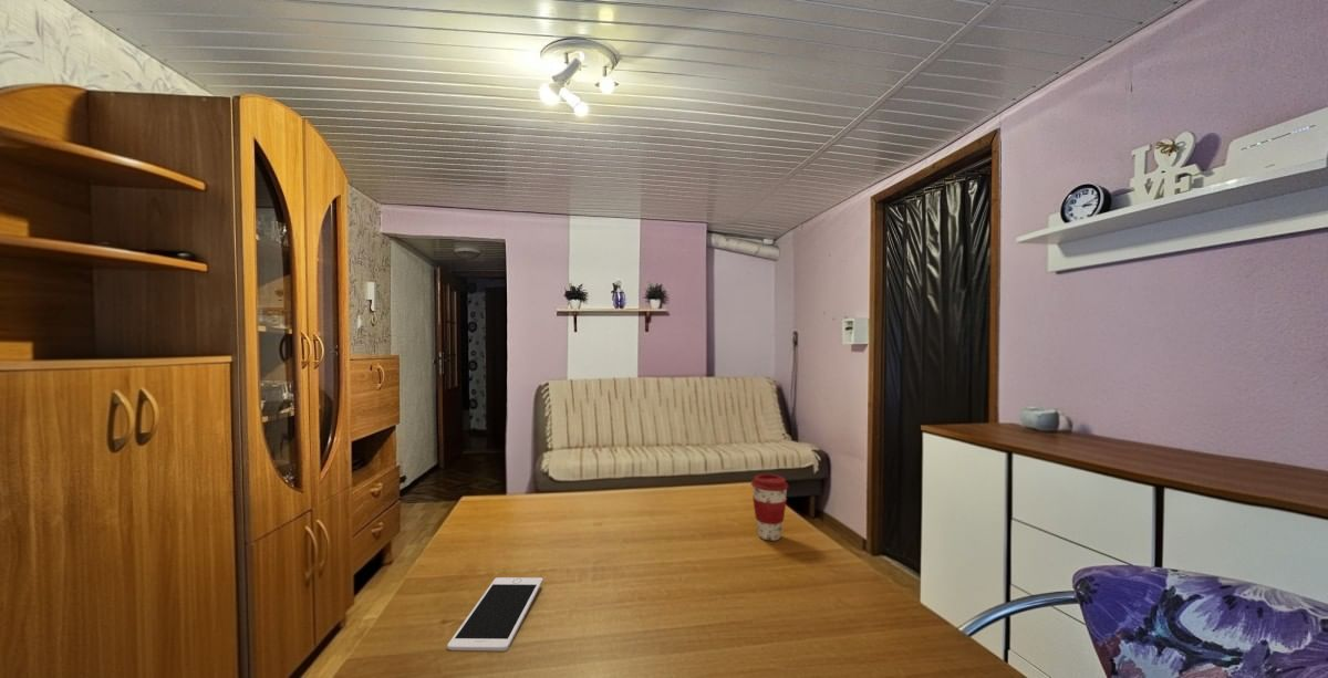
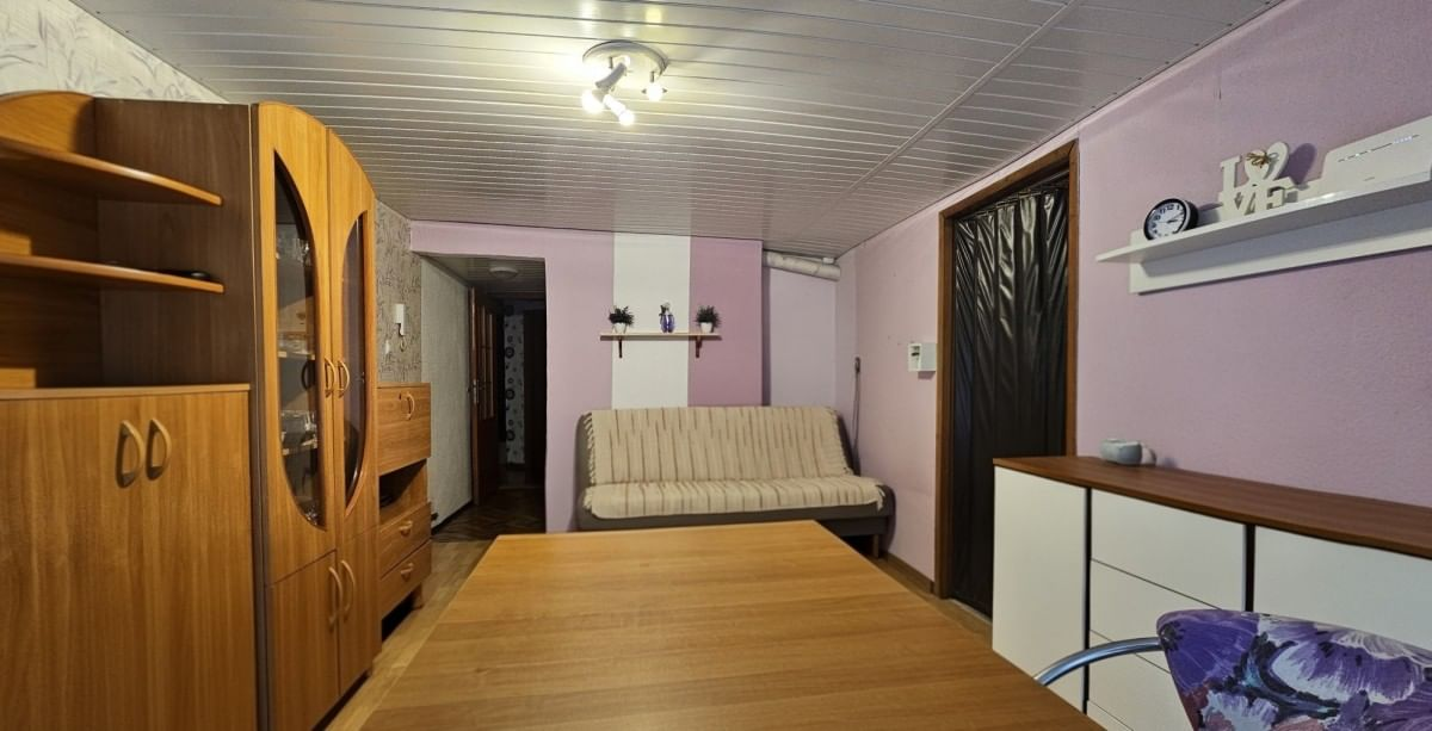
- cell phone (500, 609)
- coffee cup (769, 507)
